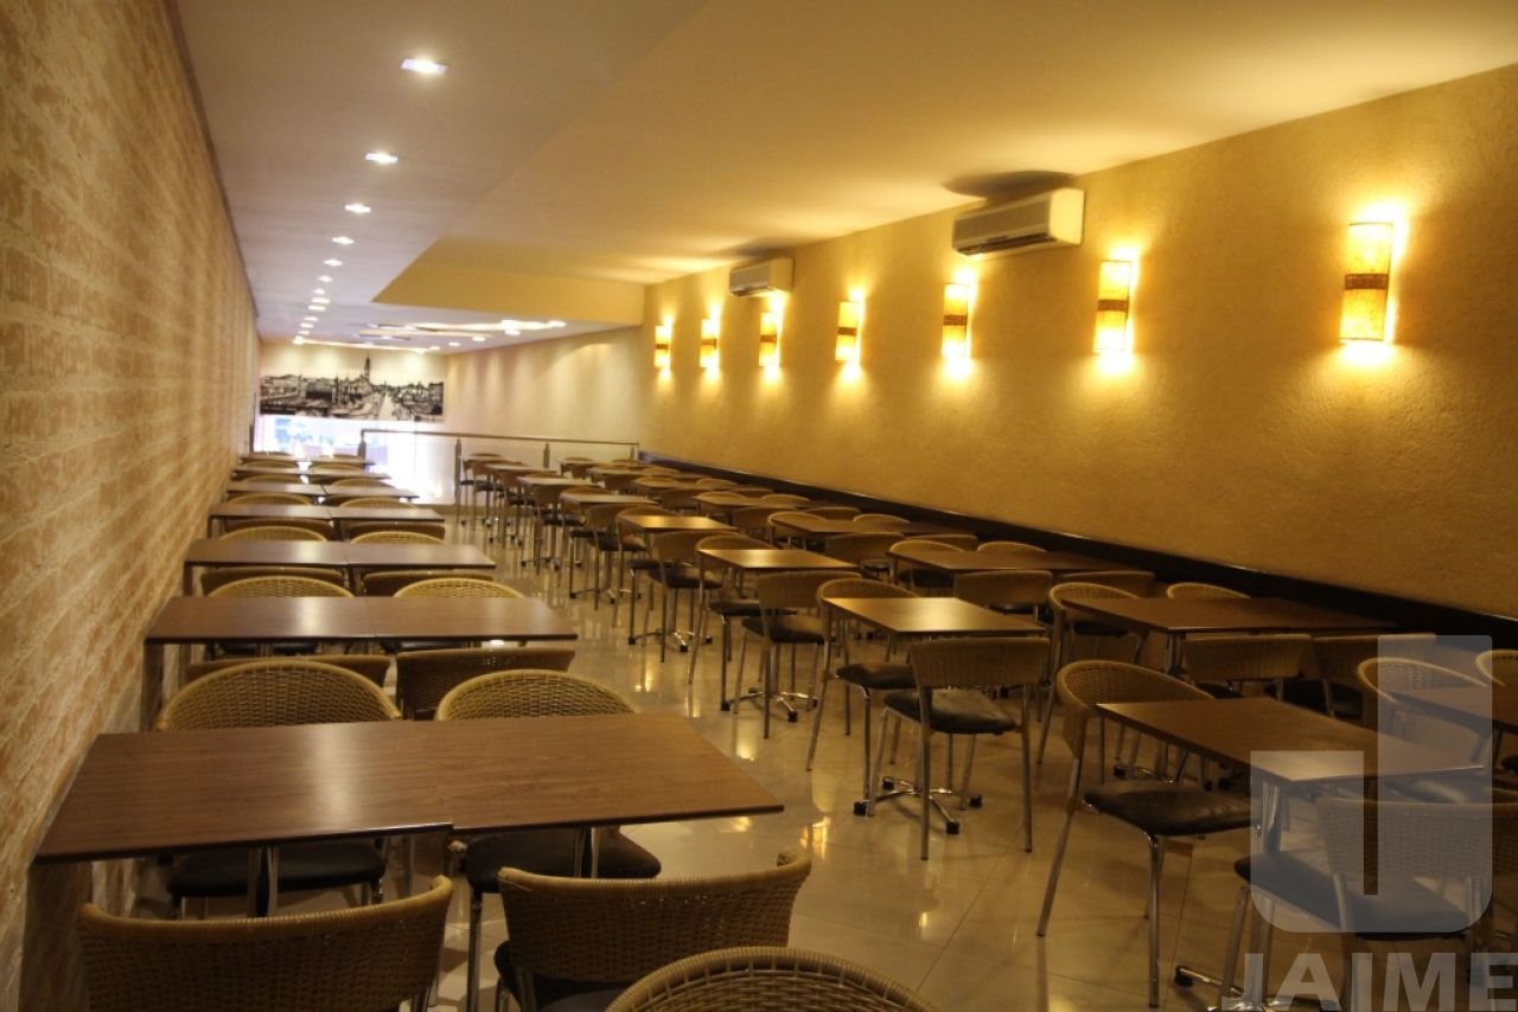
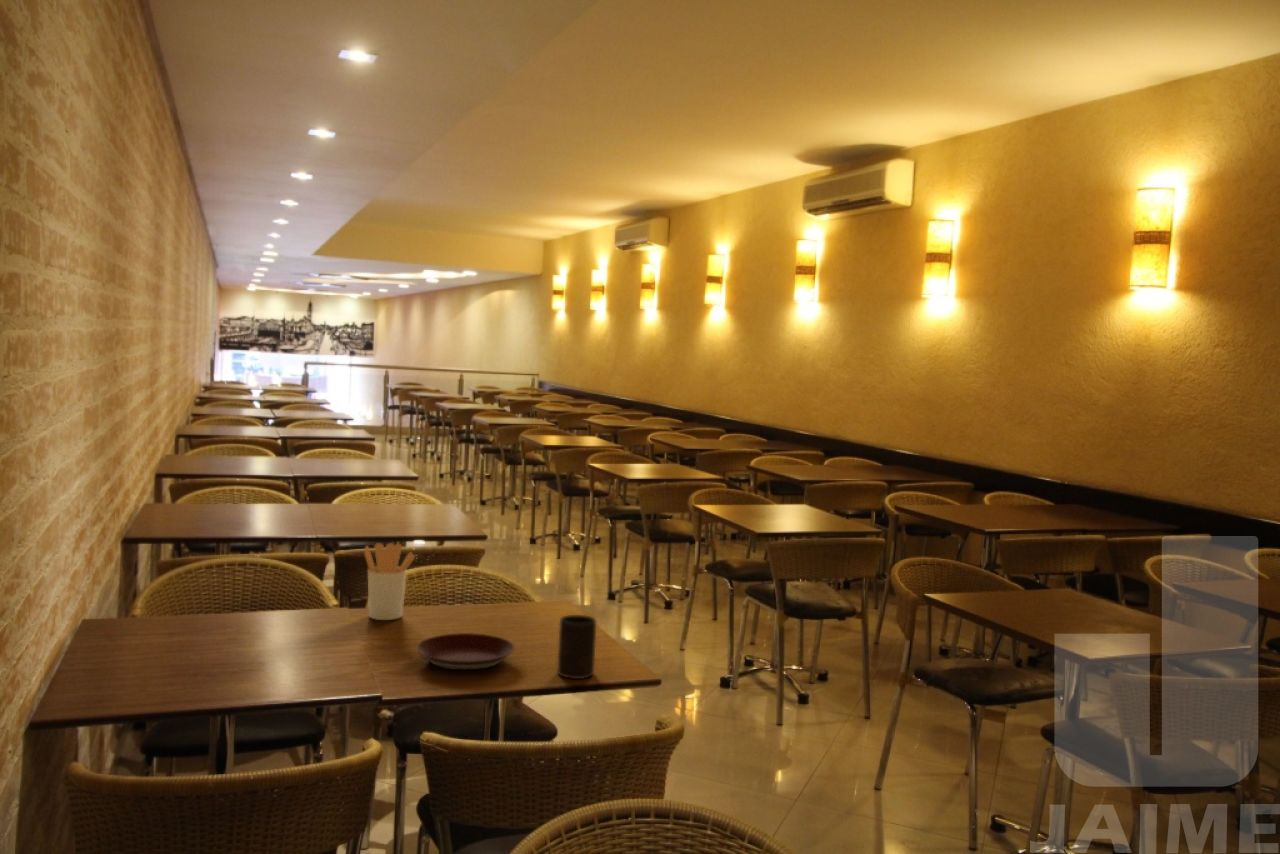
+ cup (576, 646)
+ utensil holder (386, 579)
+ plate (465, 653)
